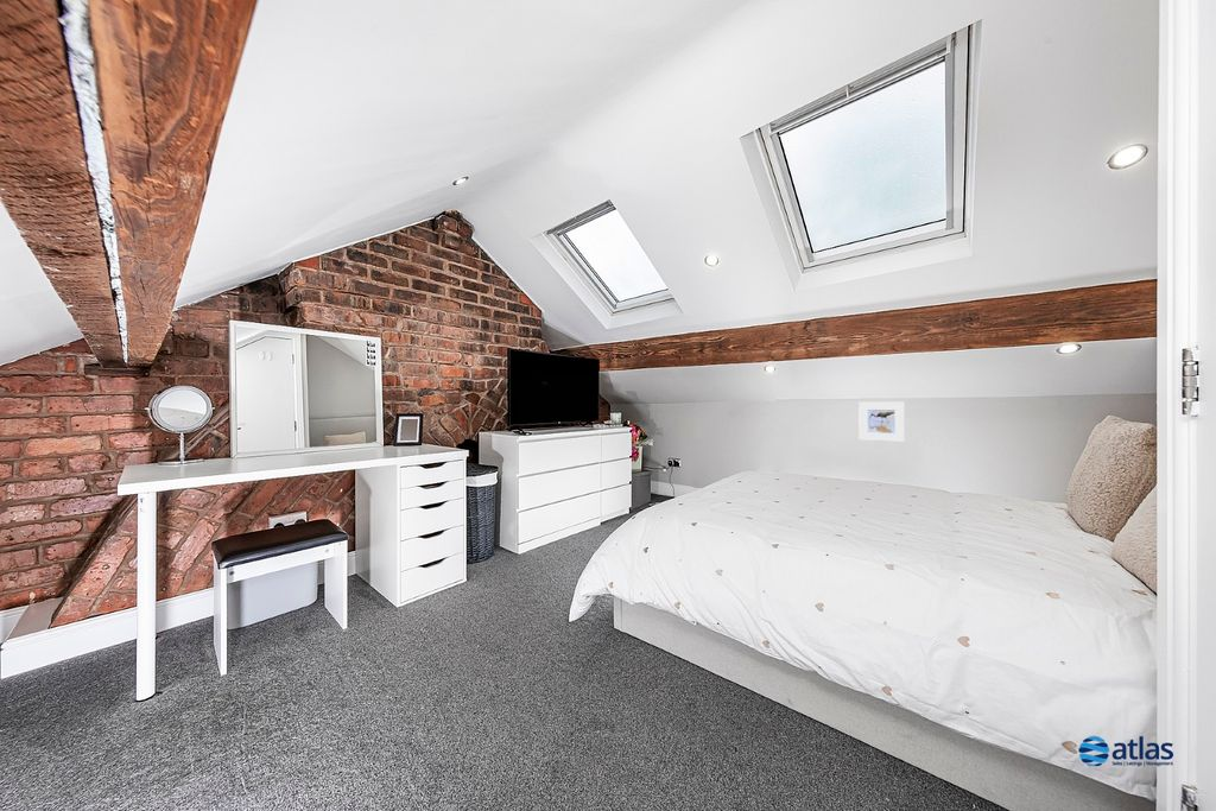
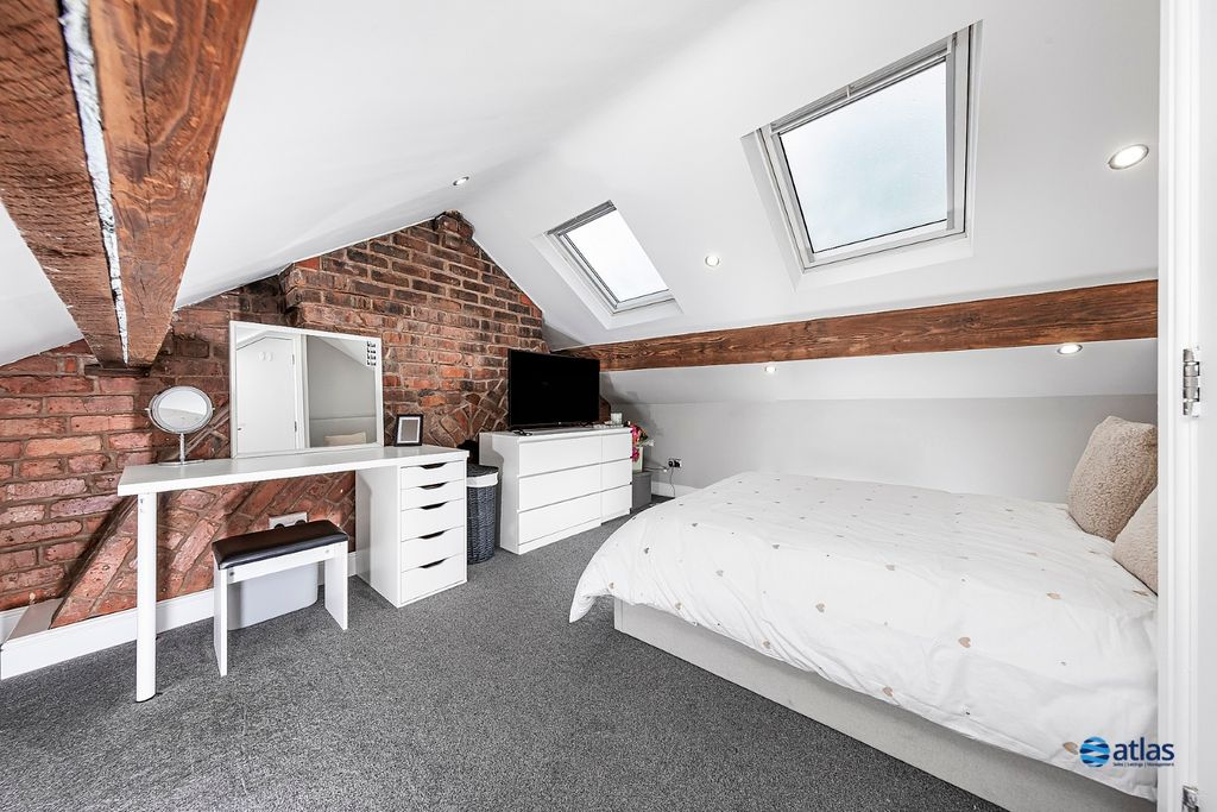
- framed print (880, 420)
